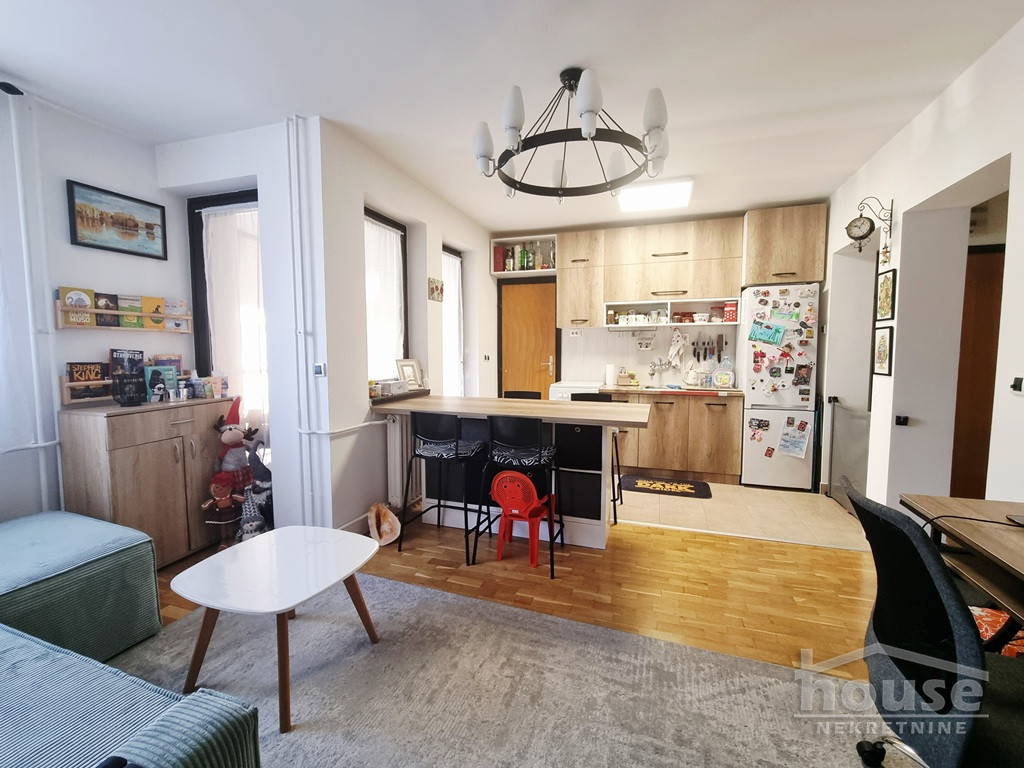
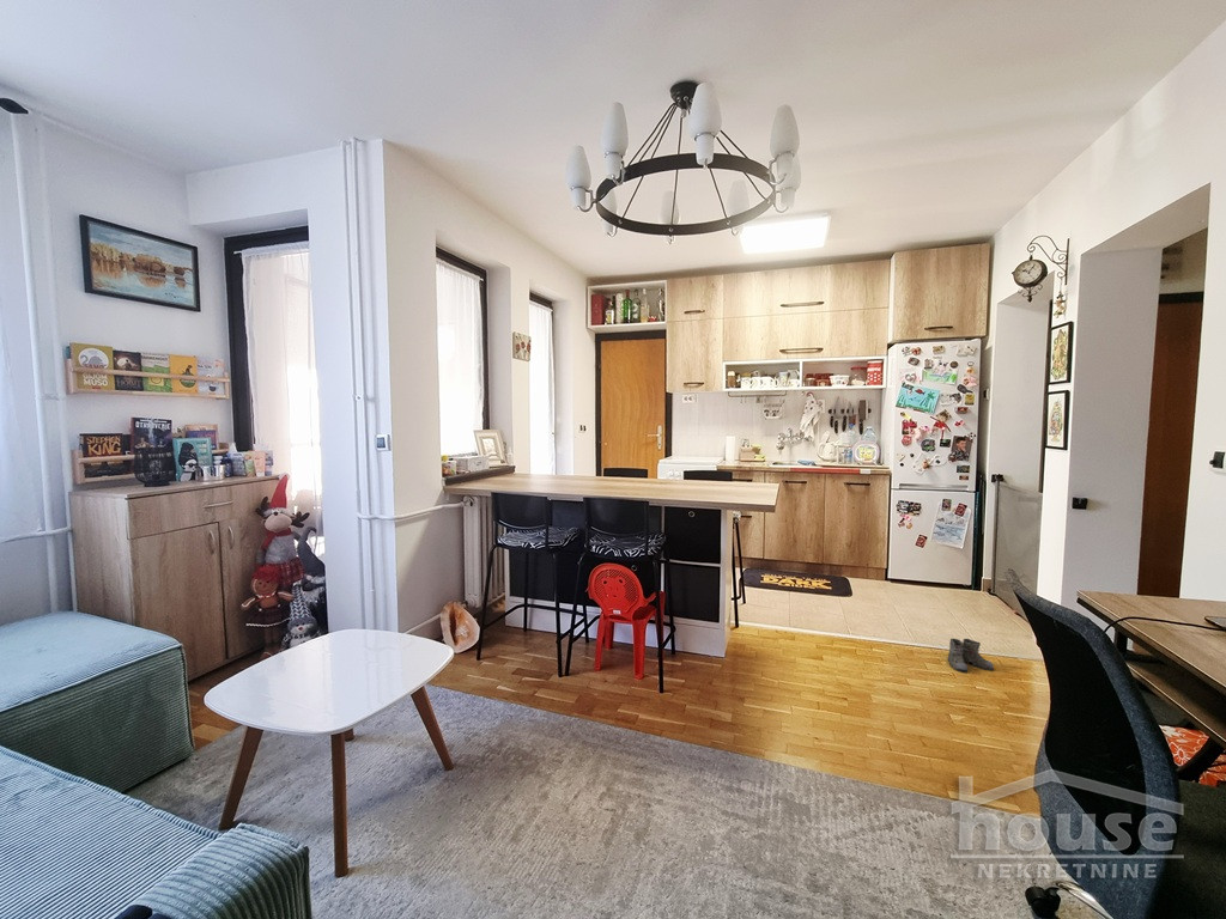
+ boots (966, 653)
